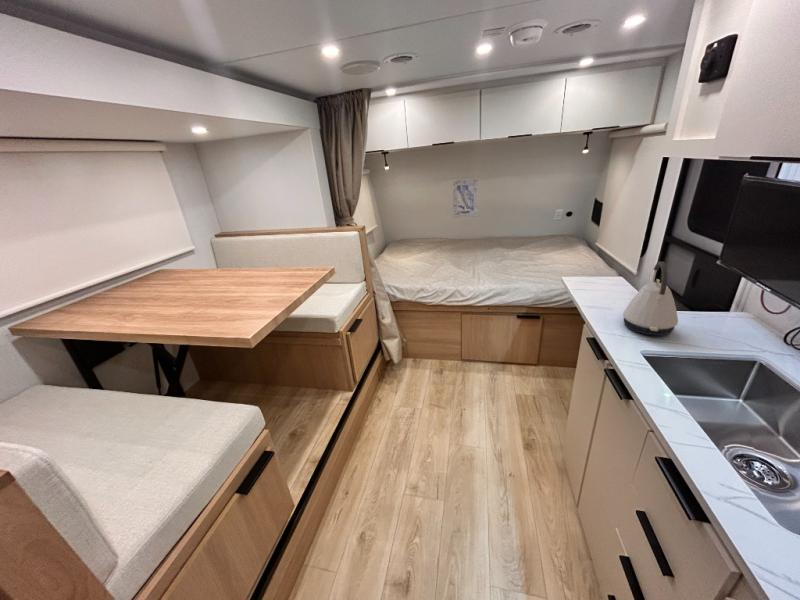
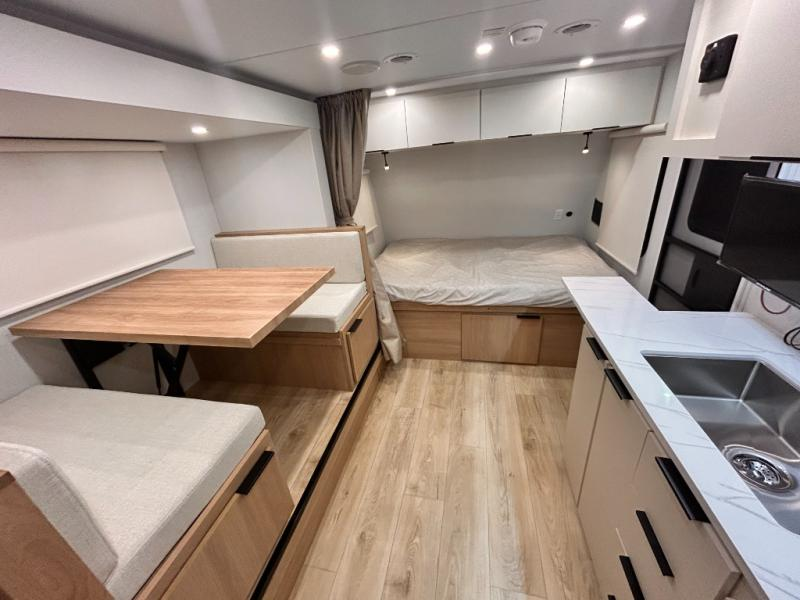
- wall art (465, 198)
- kettle (654, 296)
